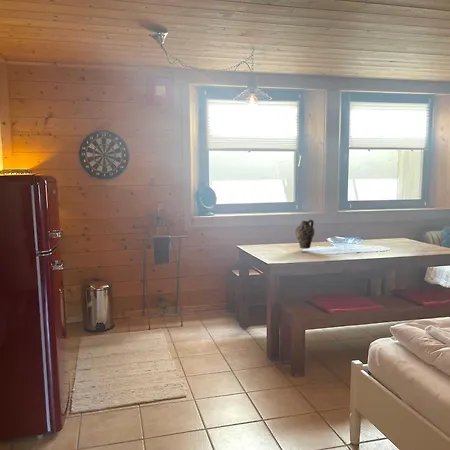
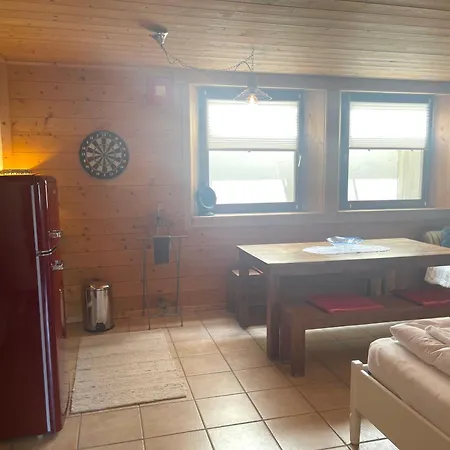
- ceramic jug (303, 235)
